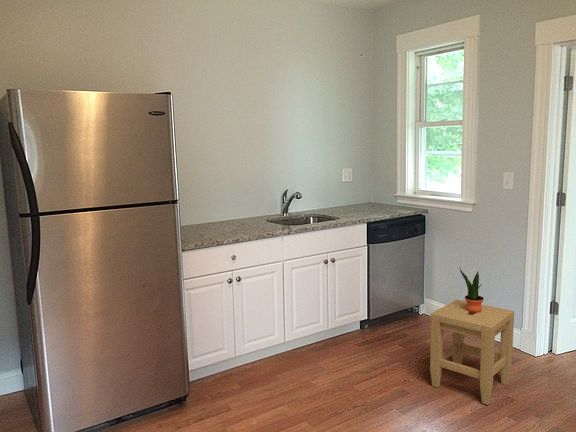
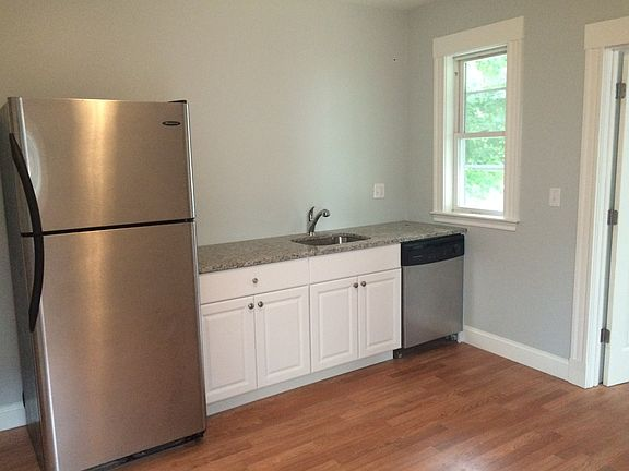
- potted plant (470, 289)
- stool (471, 348)
